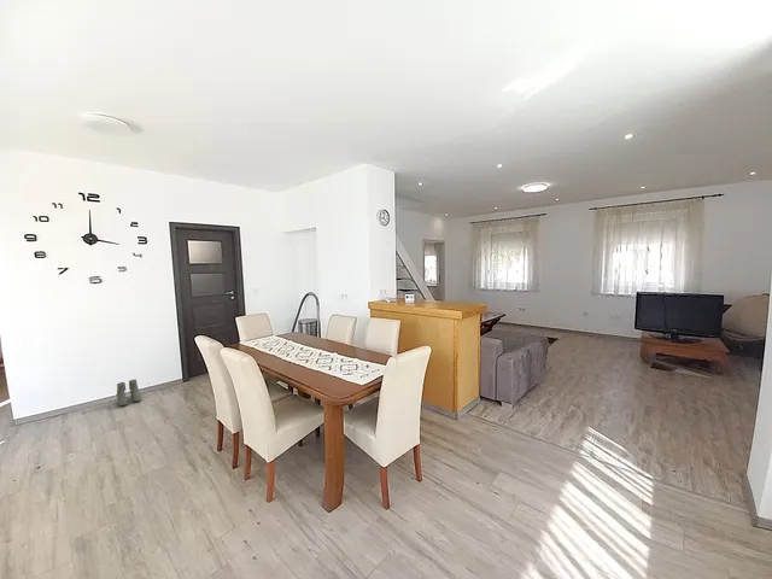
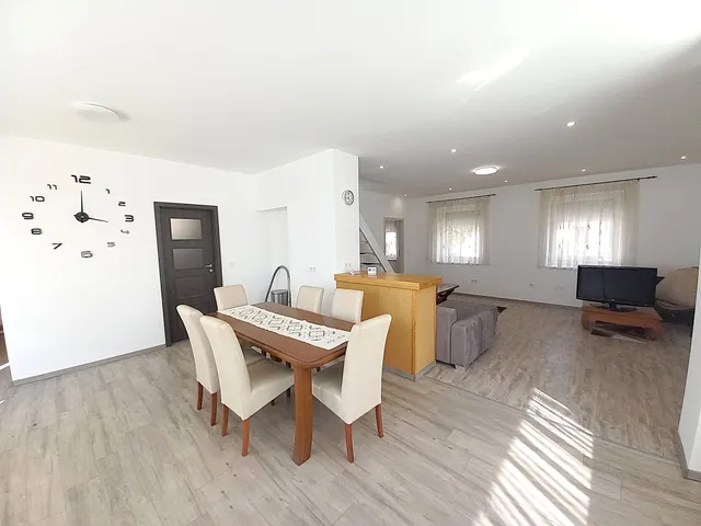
- boots (130, 391)
